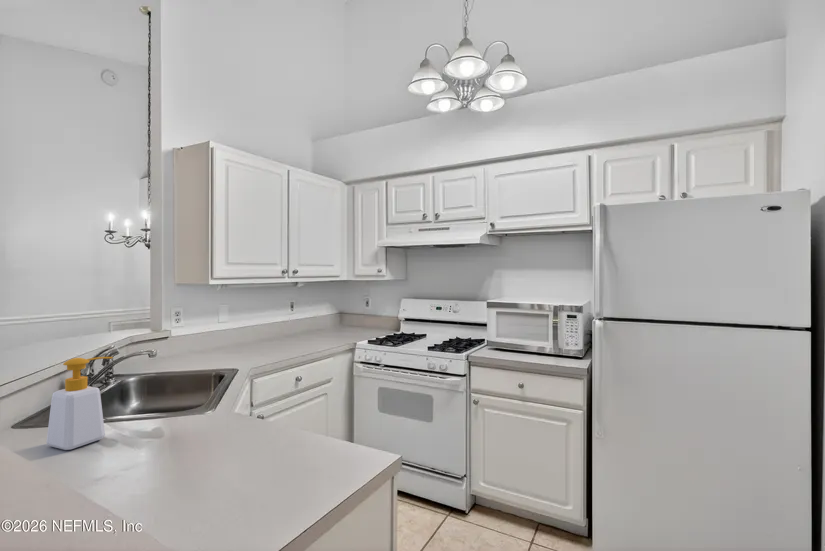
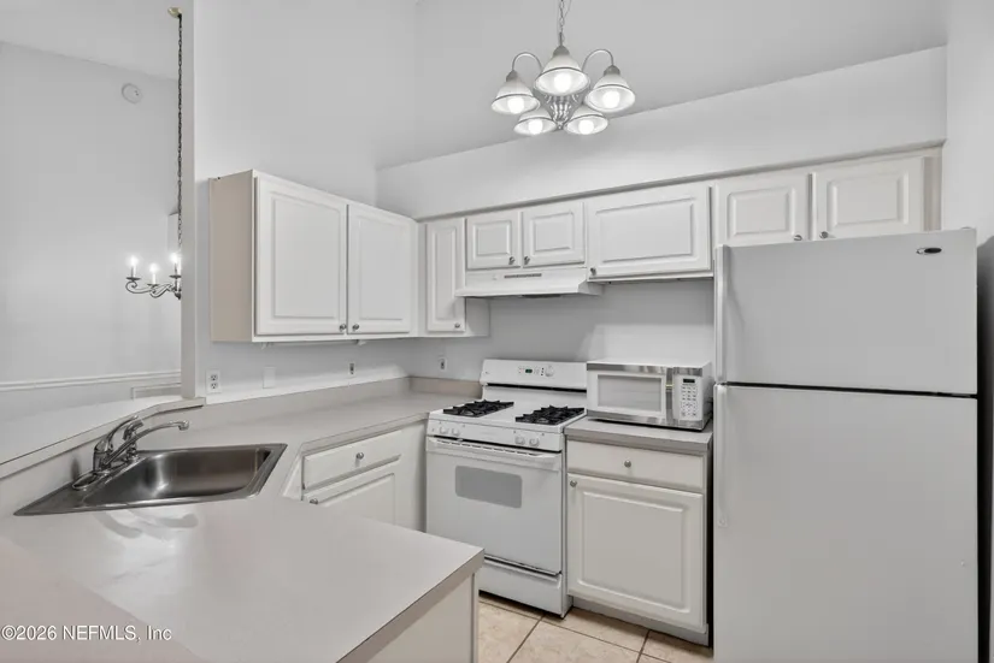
- soap bottle (85, 398)
